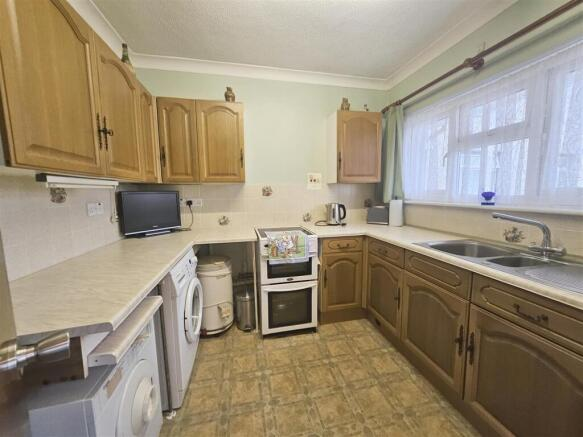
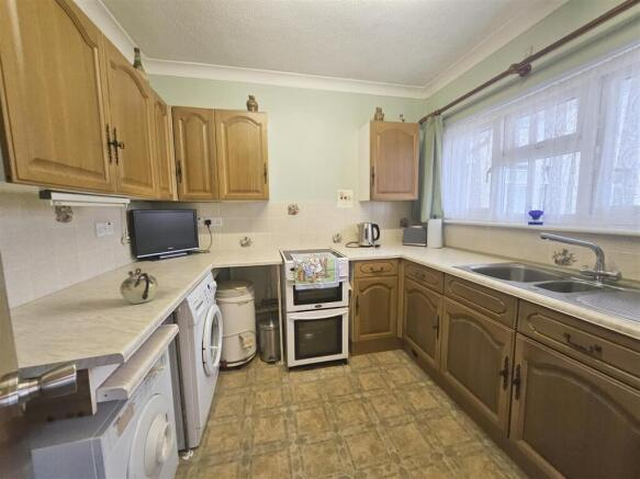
+ teapot (138, 284)
